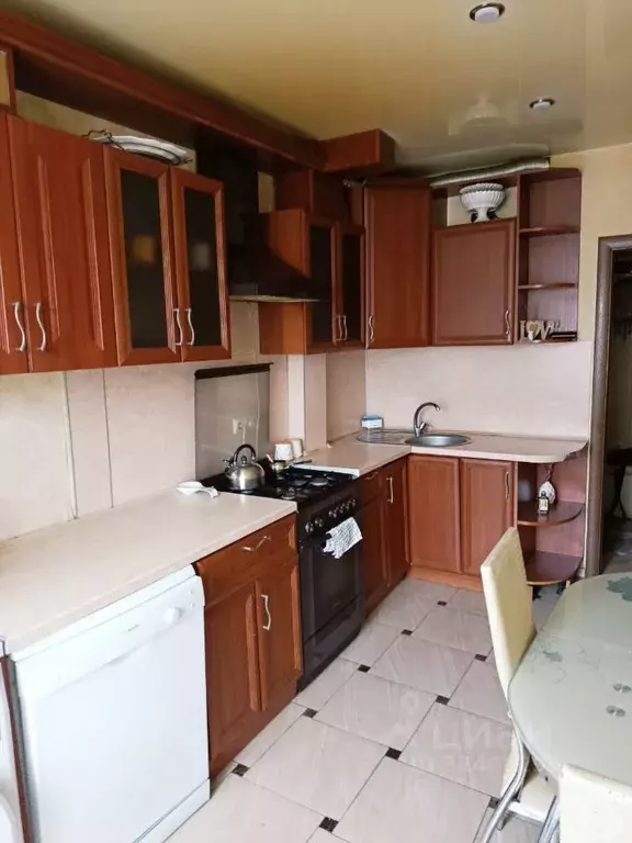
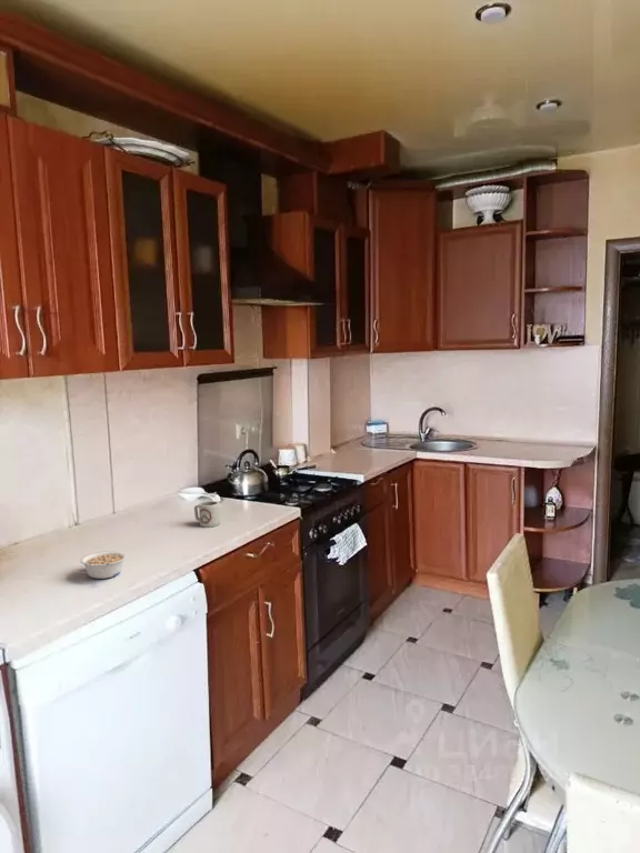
+ cup (207, 513)
+ legume (104, 564)
